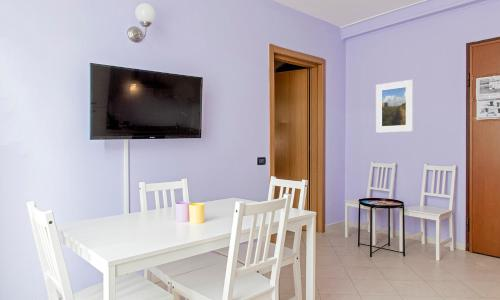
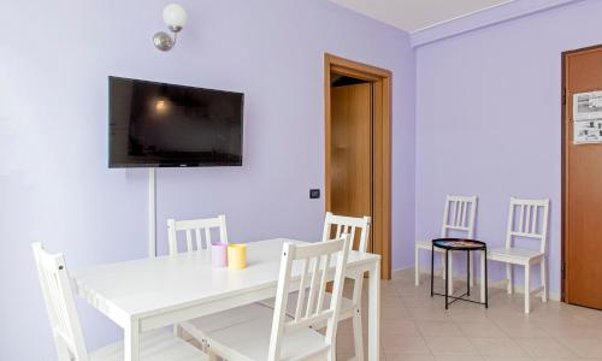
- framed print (393, 107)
